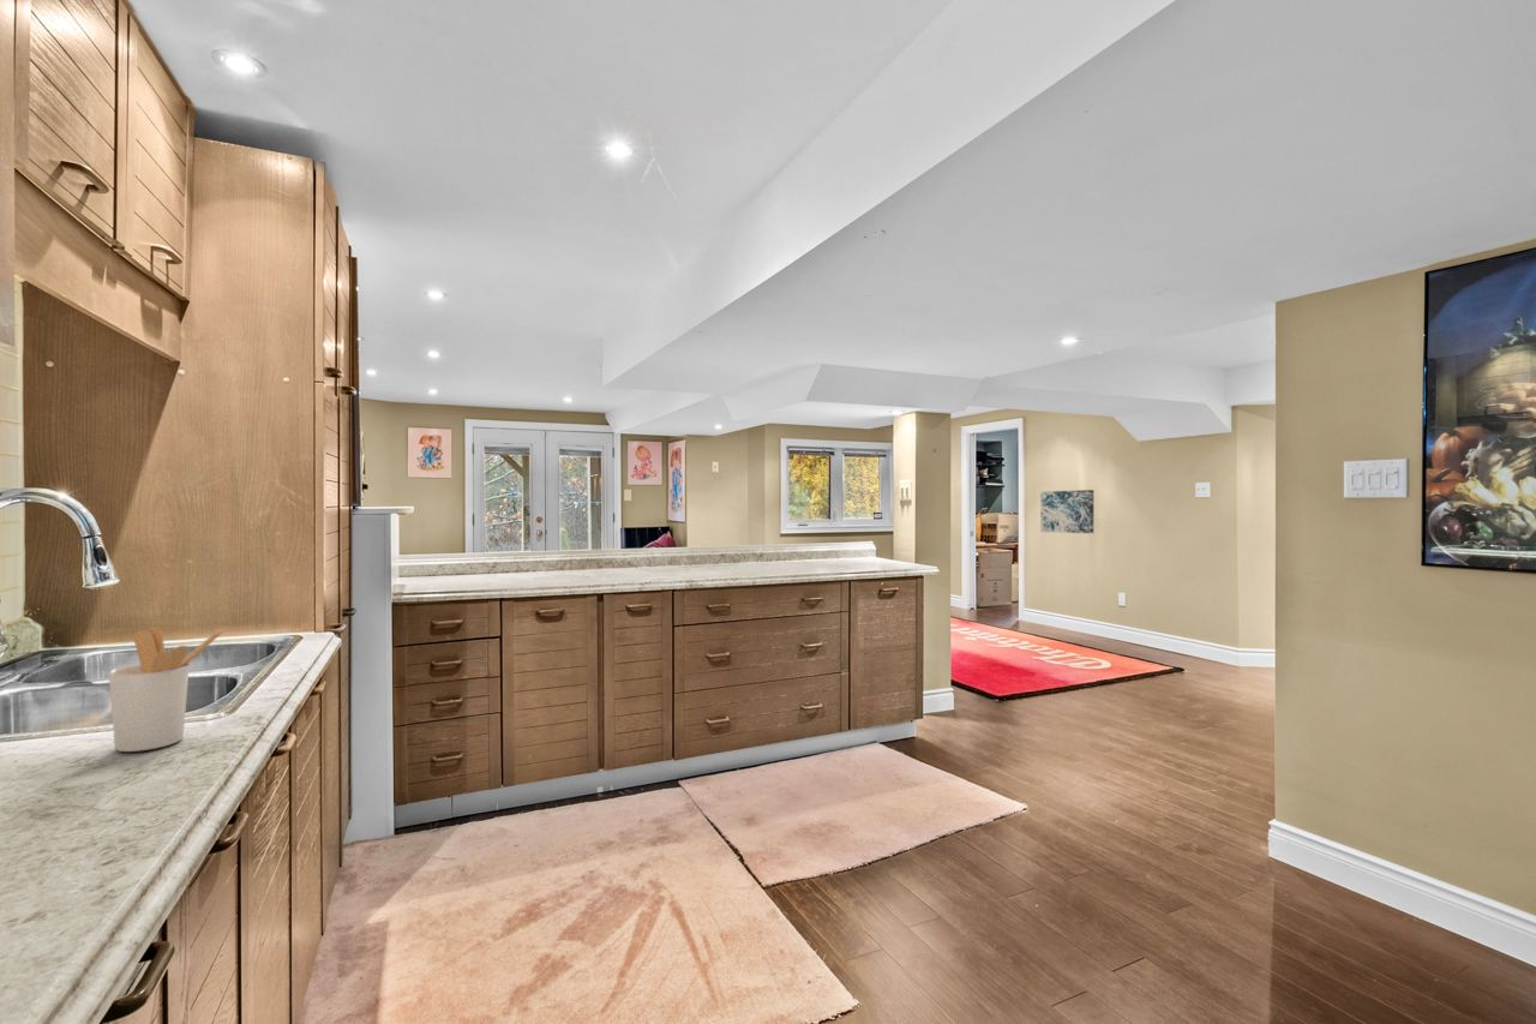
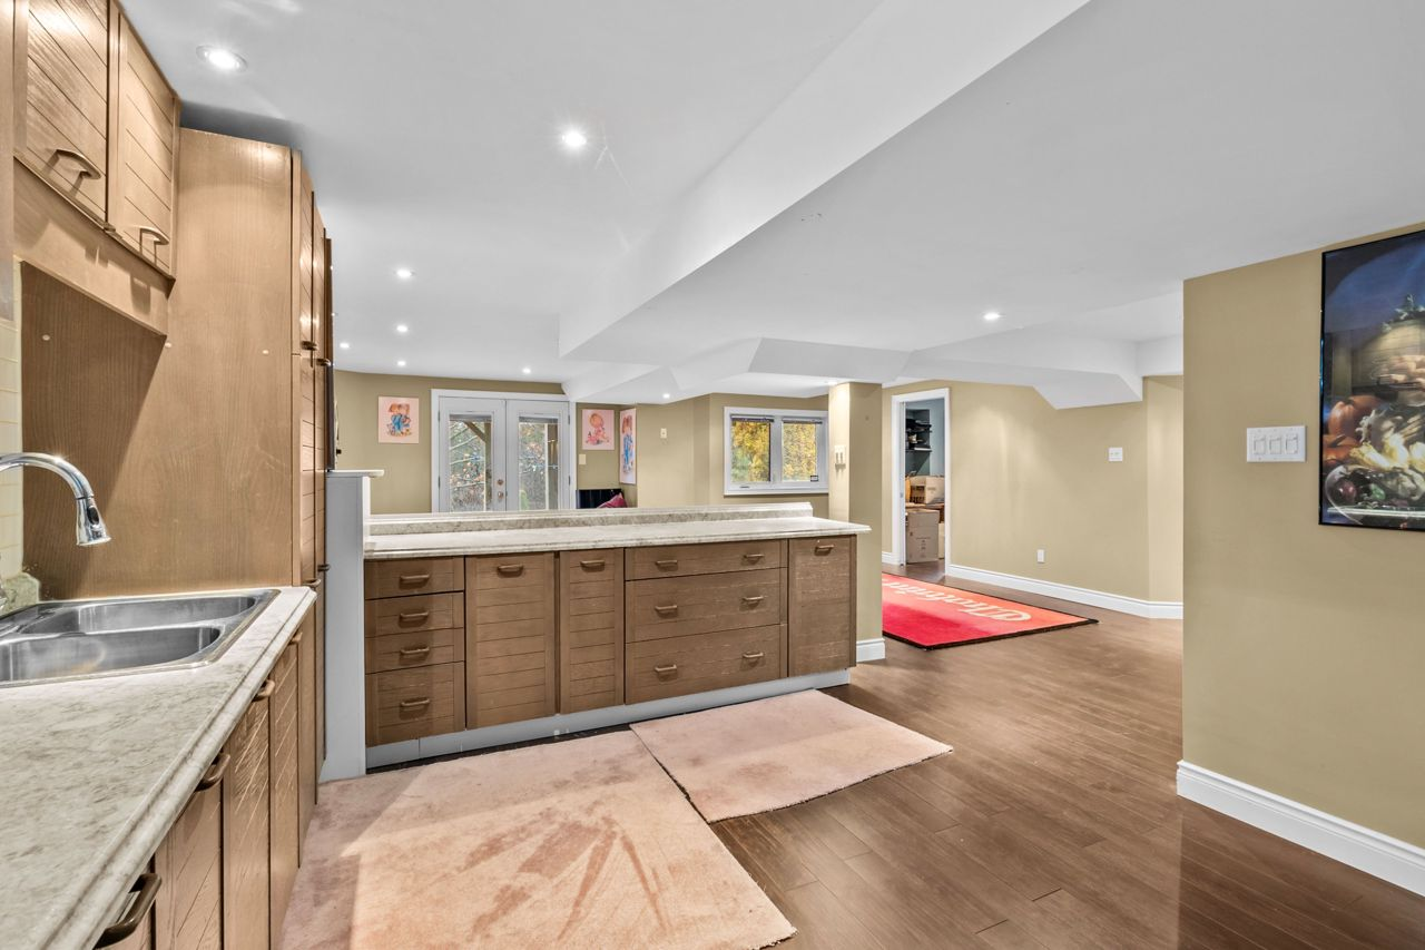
- utensil holder (170, 683)
- wall art (1066, 511)
